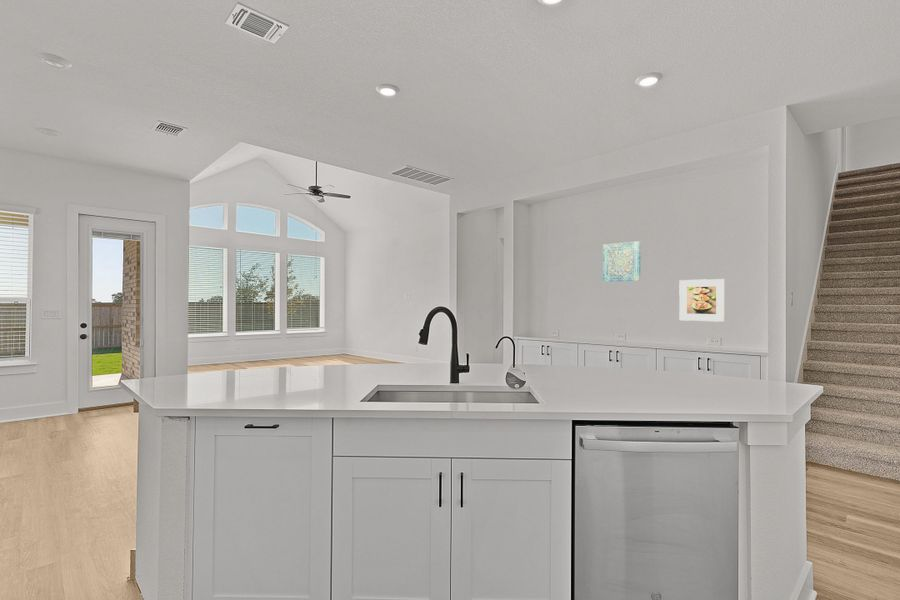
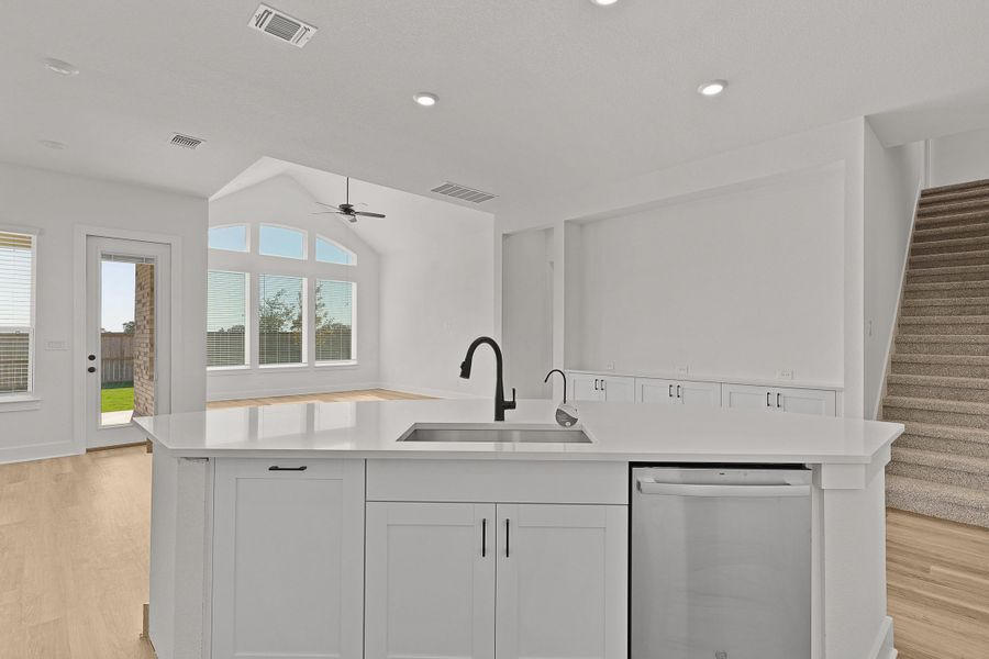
- wall art (621, 262)
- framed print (701, 300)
